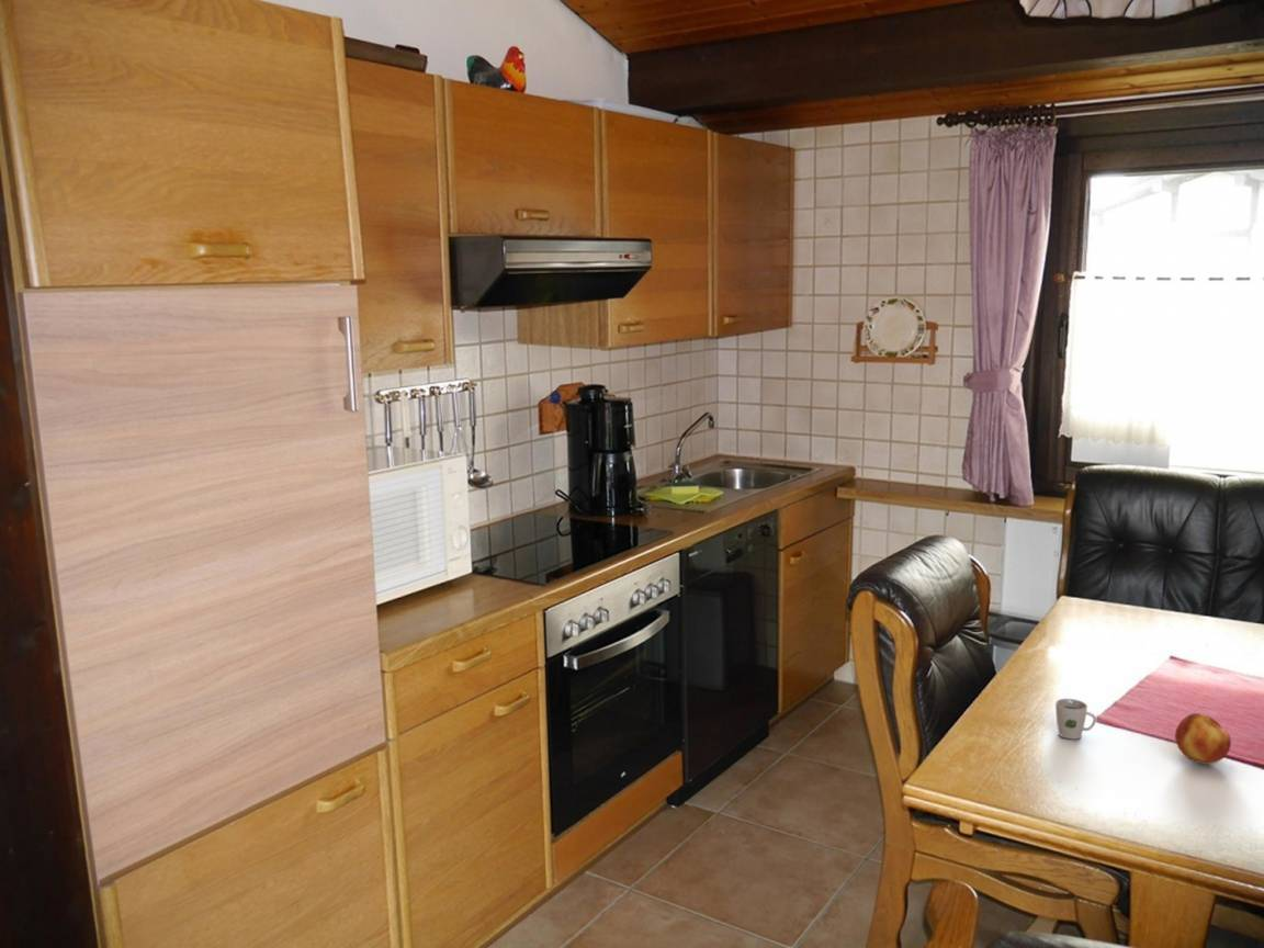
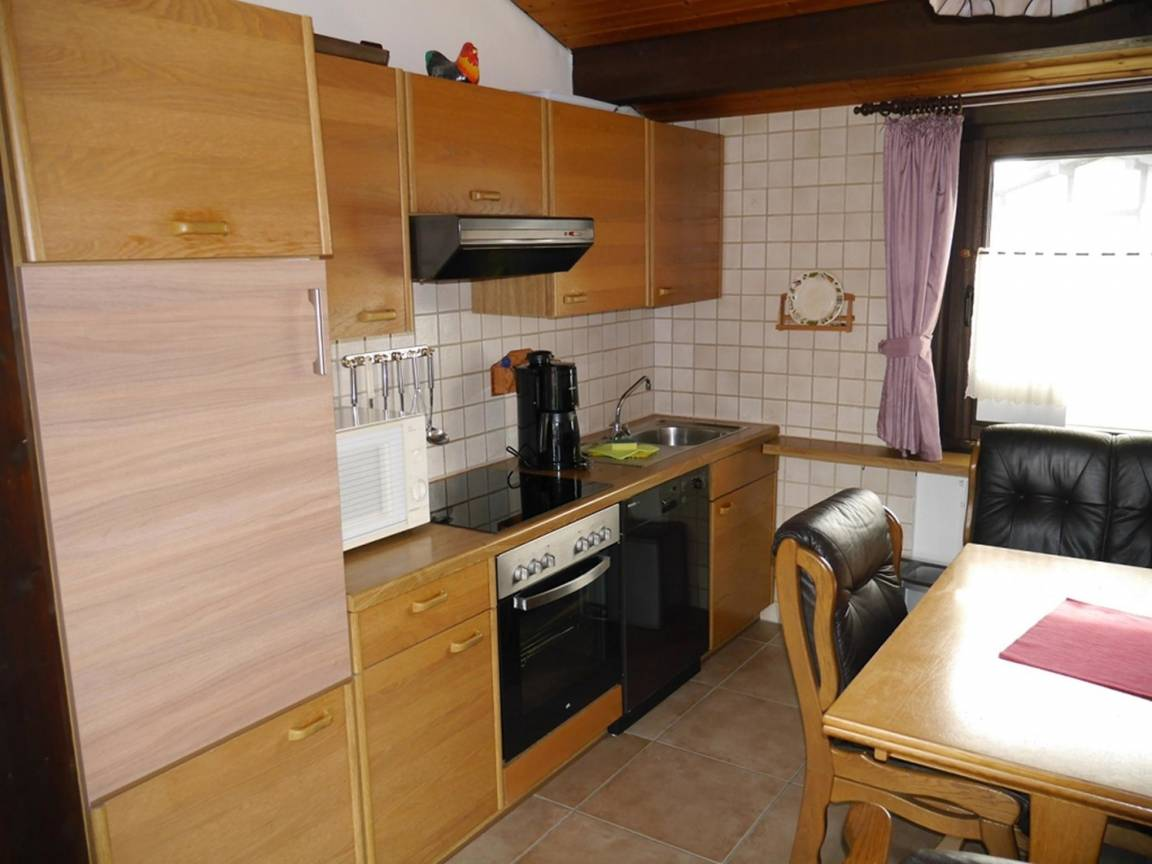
- fruit (1203, 738)
- cup (1075, 709)
